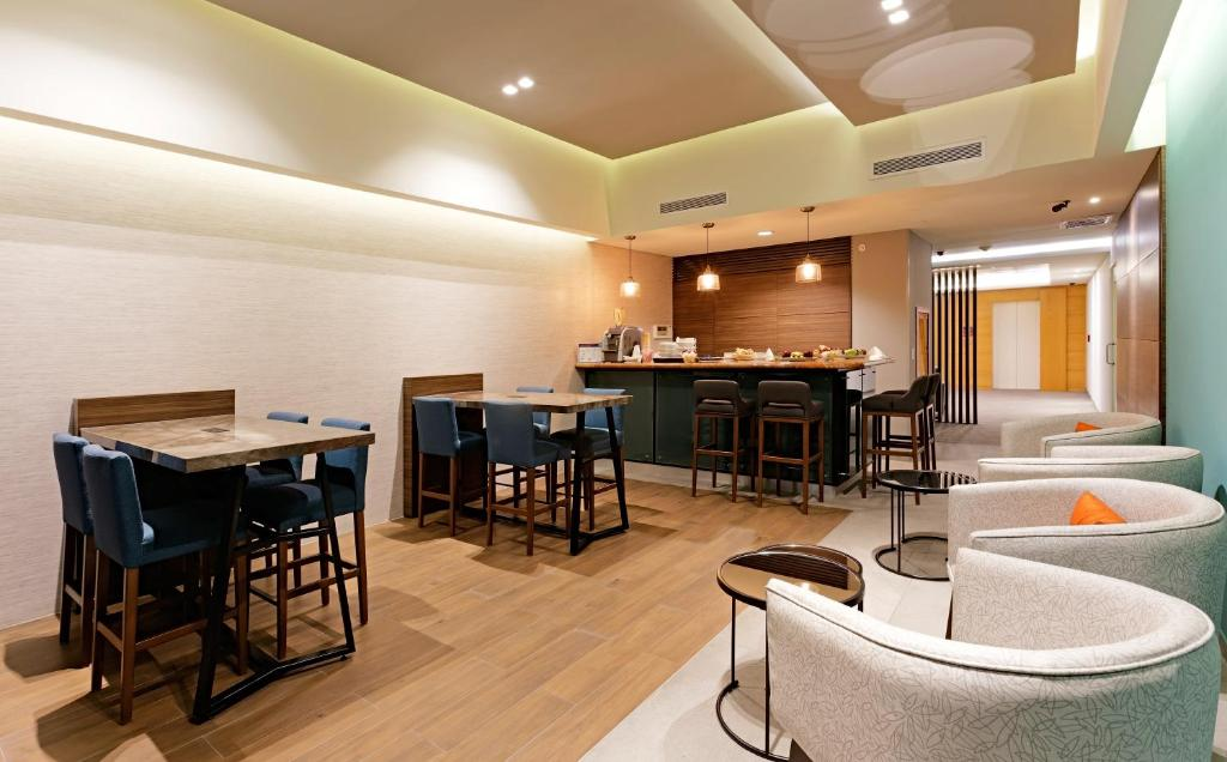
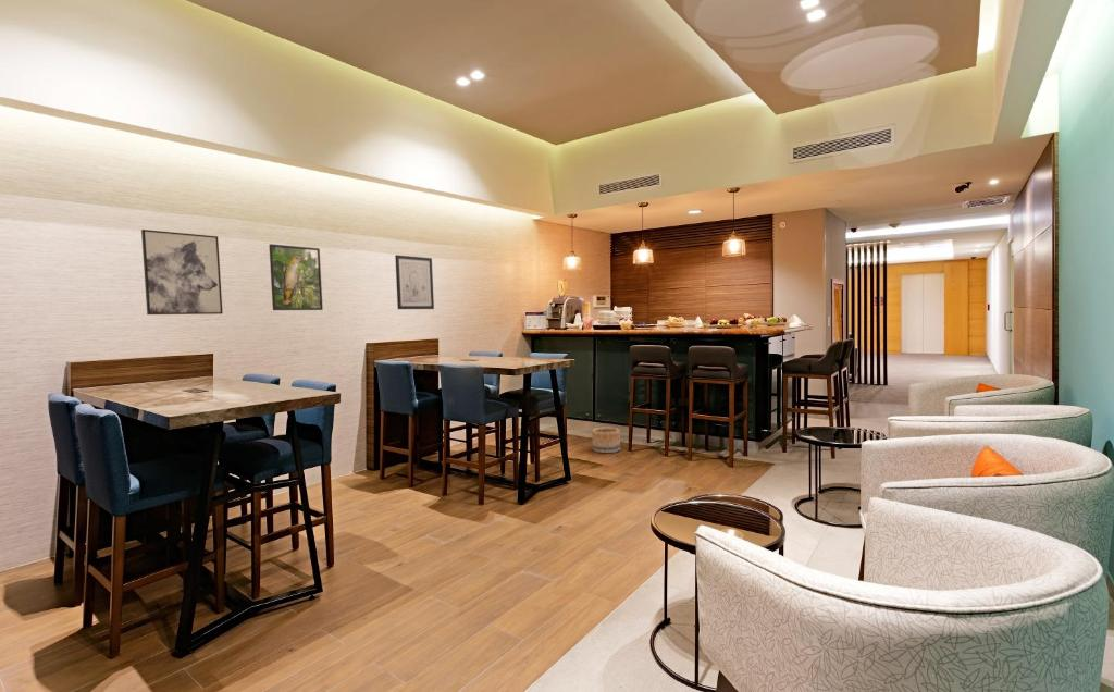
+ wall art (414, 283)
+ wall art (184, 273)
+ basket (606, 440)
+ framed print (296, 277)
